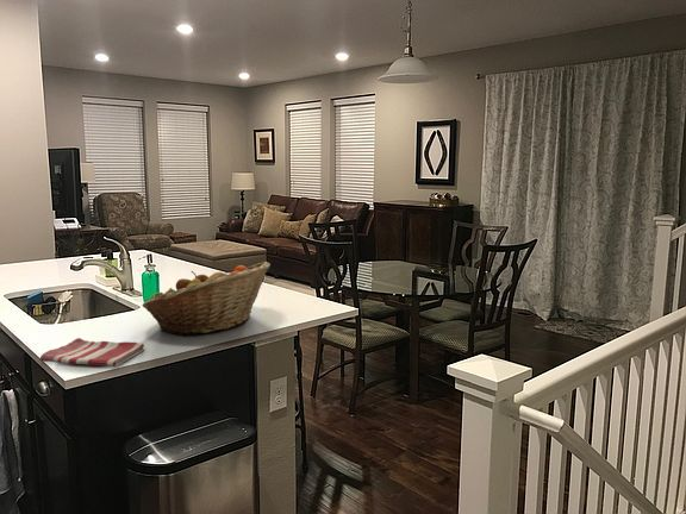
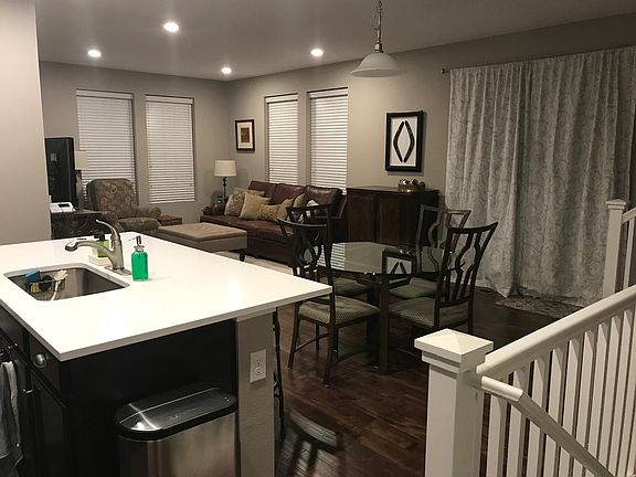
- fruit basket (210, 293)
- dish towel (94, 351)
